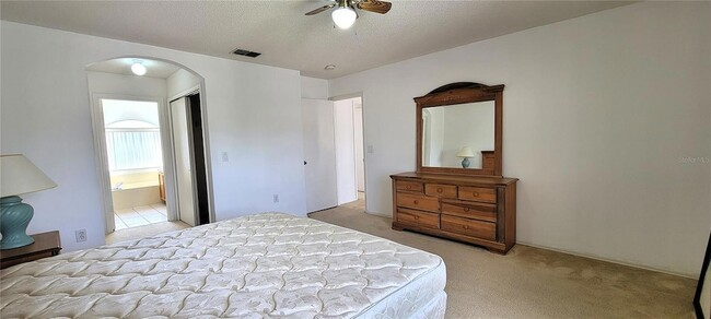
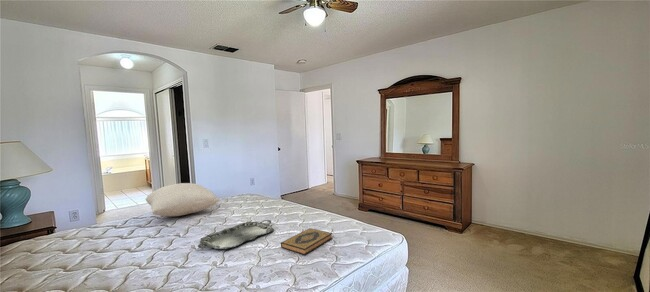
+ pillow (181, 198)
+ serving tray (238, 233)
+ hardback book (307, 240)
